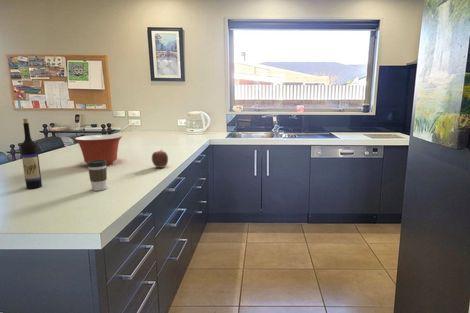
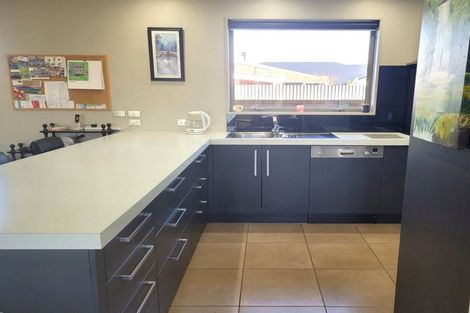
- mixing bowl (100, 150)
- wine bottle (29, 153)
- coffee cup (98, 175)
- apple (160, 158)
